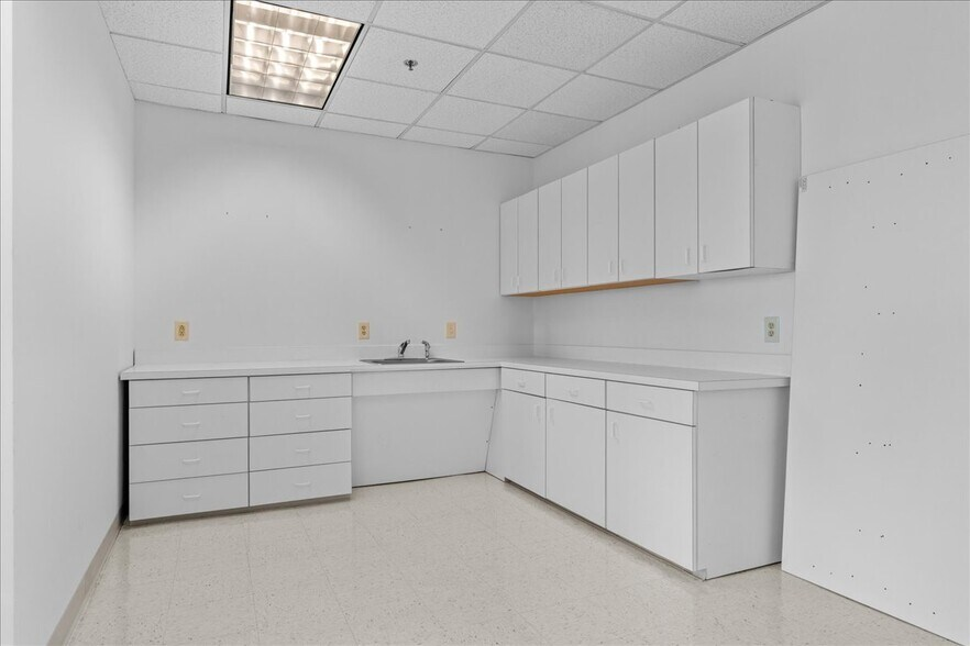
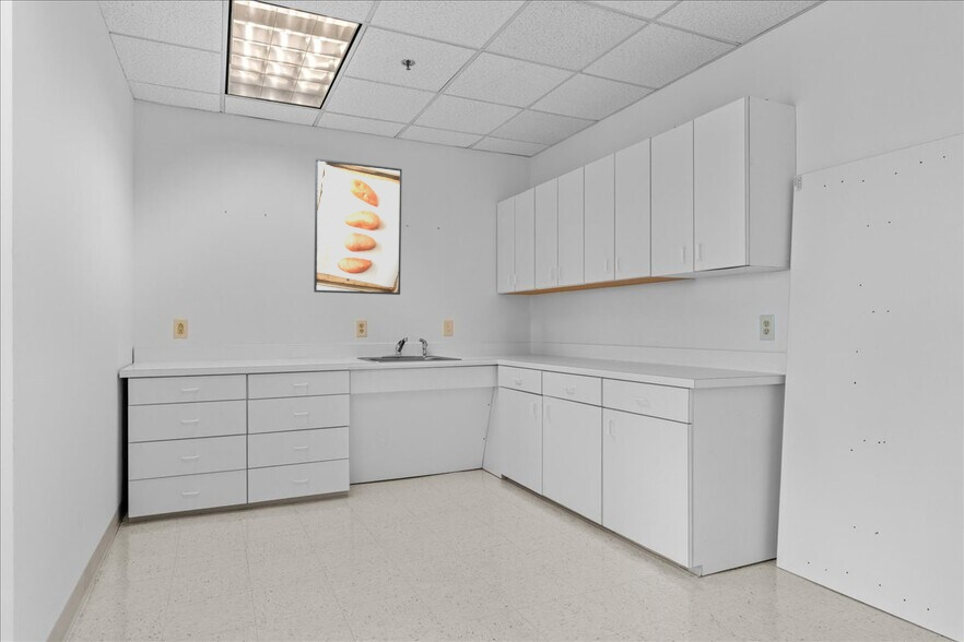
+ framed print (358, 228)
